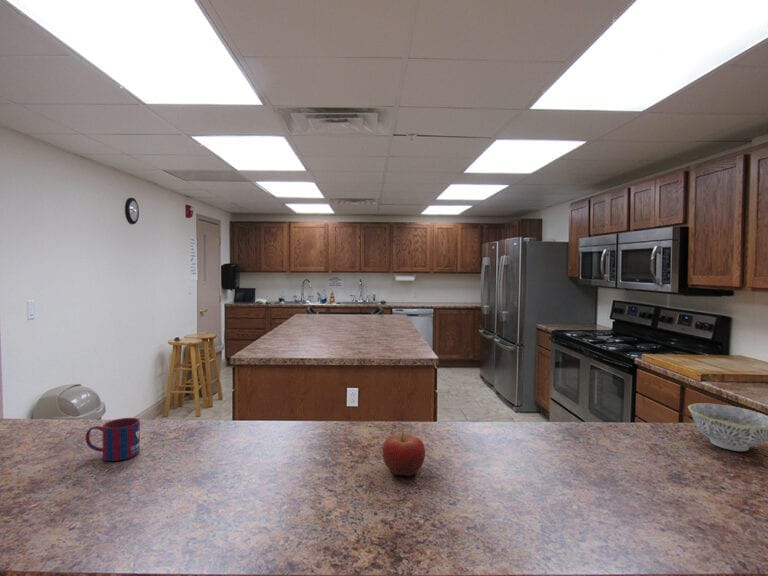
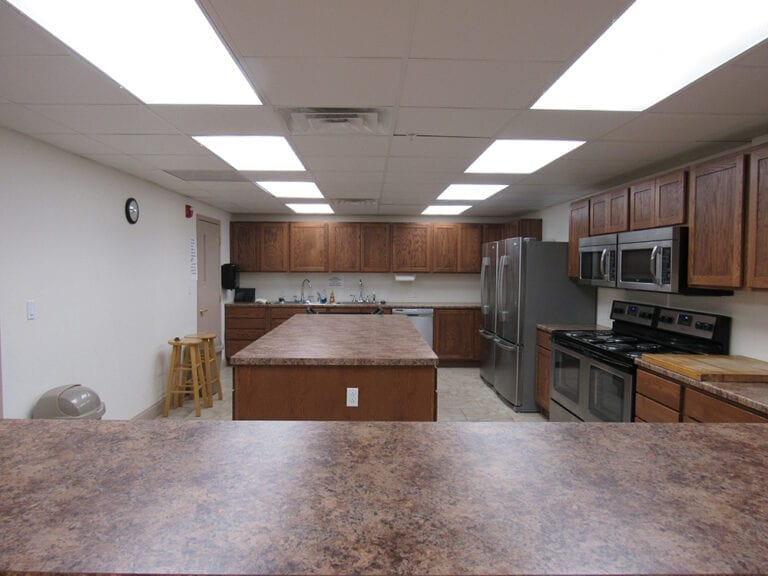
- fruit (403, 451)
- mug (113, 438)
- bowl (730, 429)
